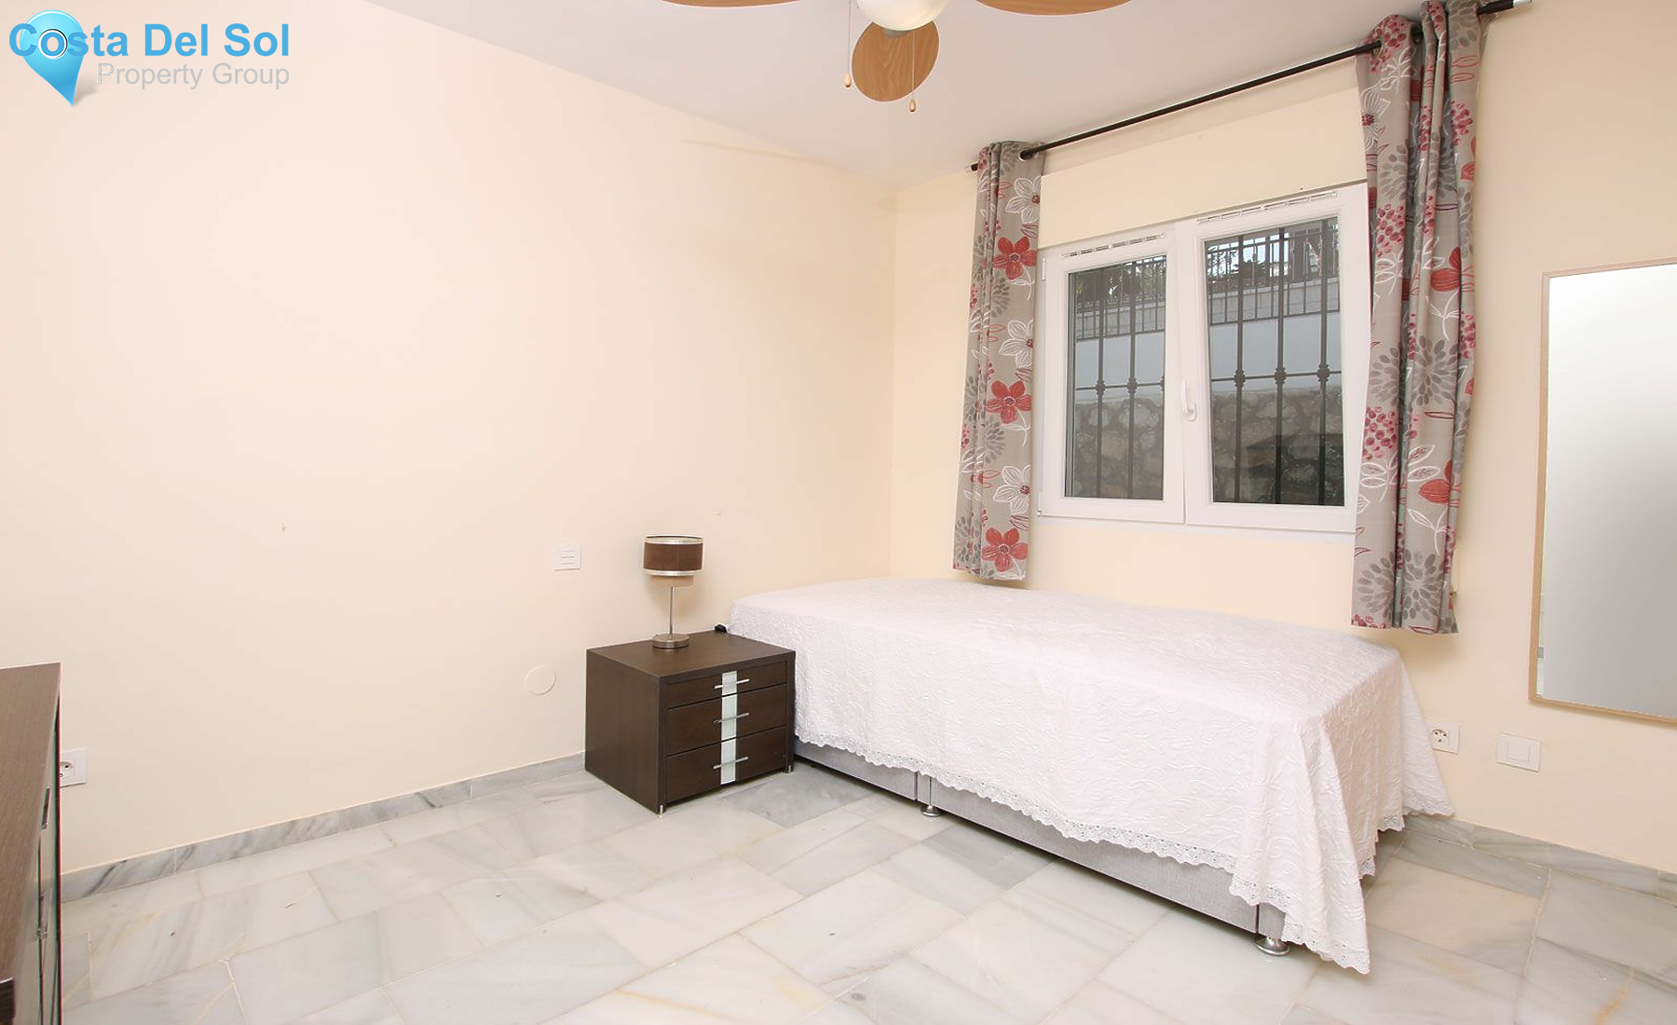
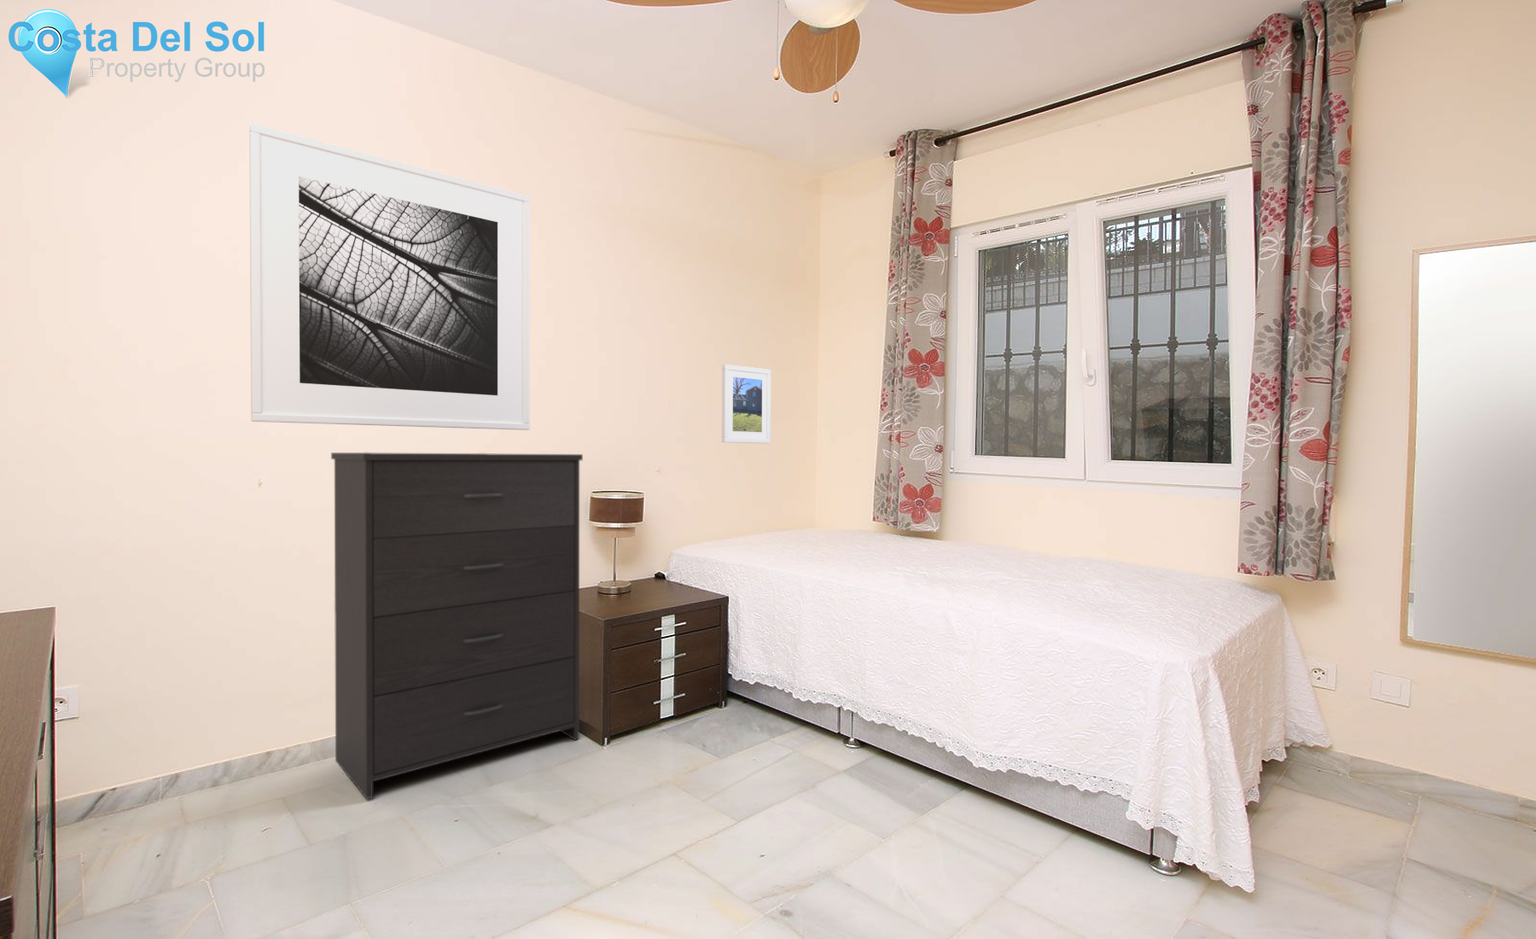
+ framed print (406, 295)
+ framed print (747, 405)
+ dresser (463, 602)
